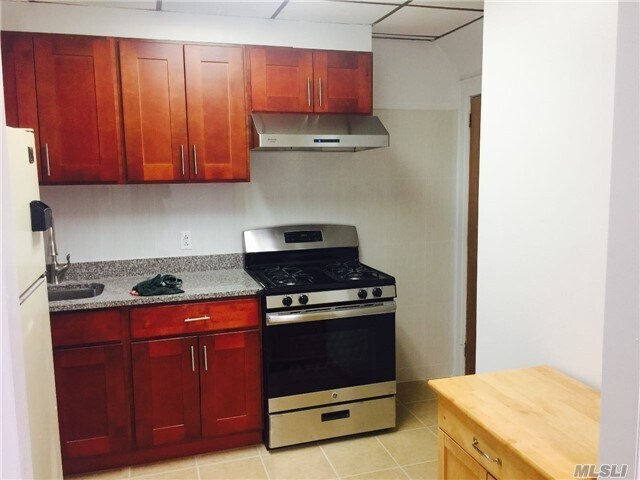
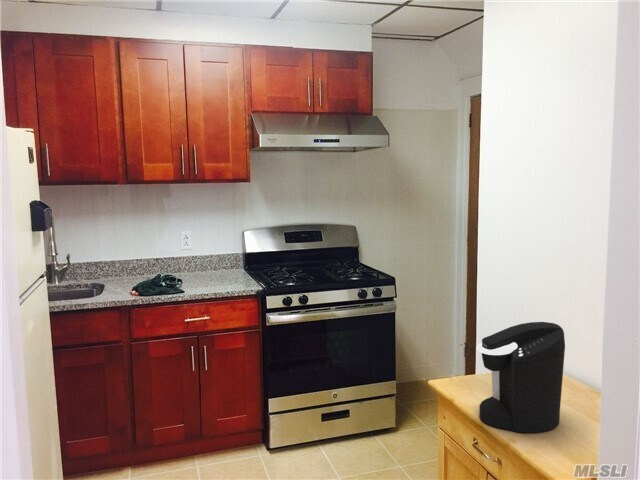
+ coffee maker (517, 371)
